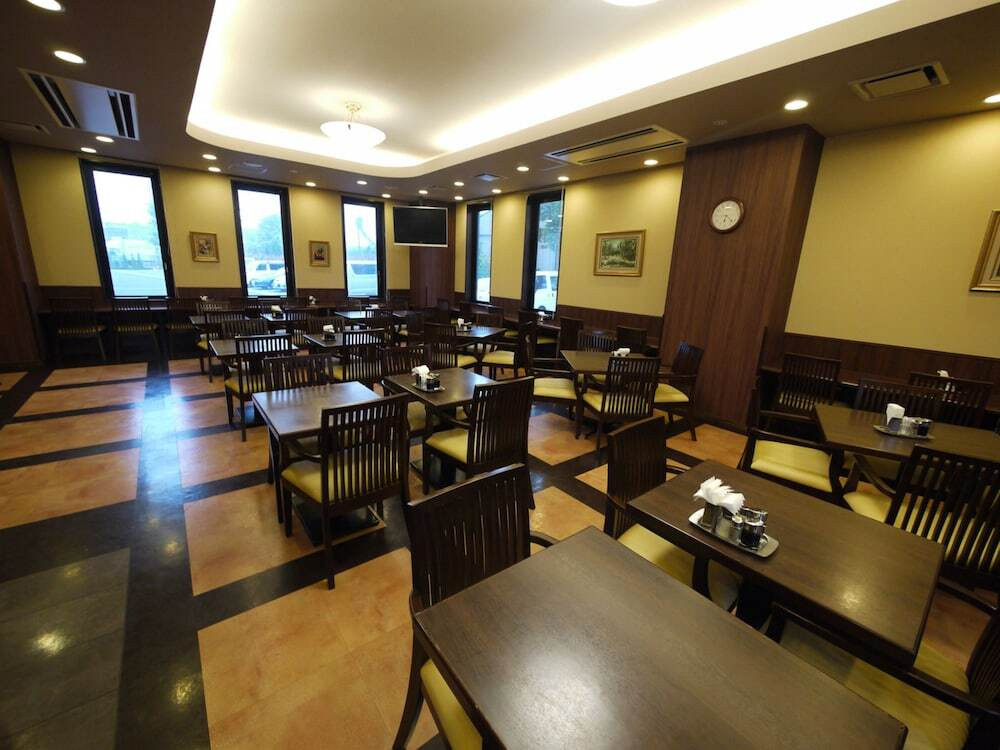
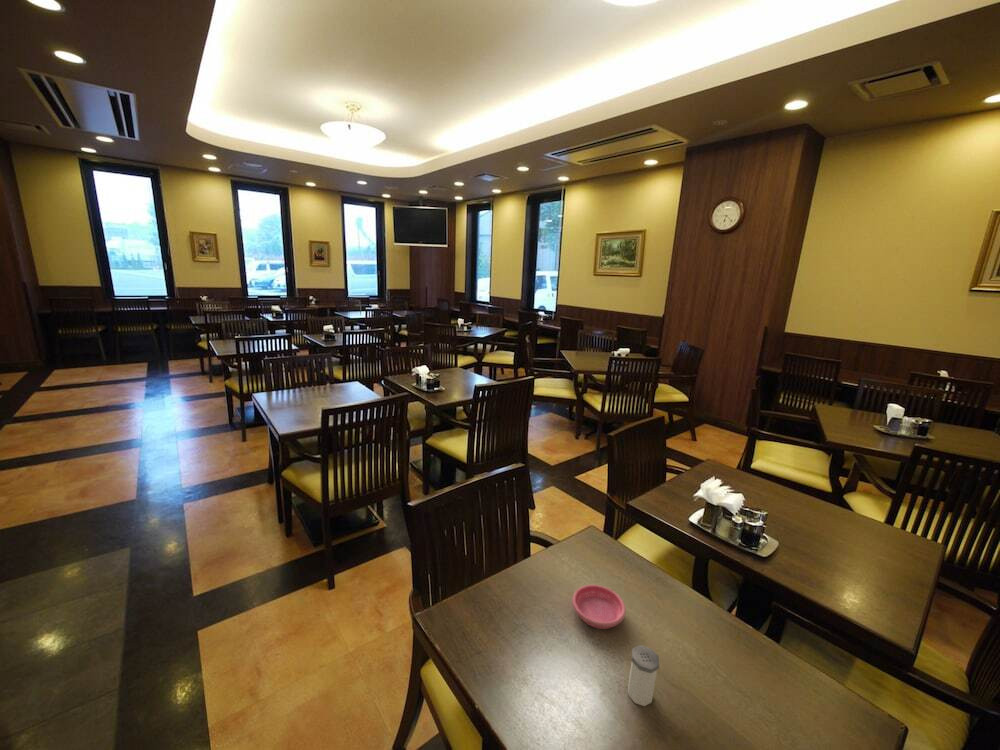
+ salt shaker (642, 675)
+ saucer (598, 607)
